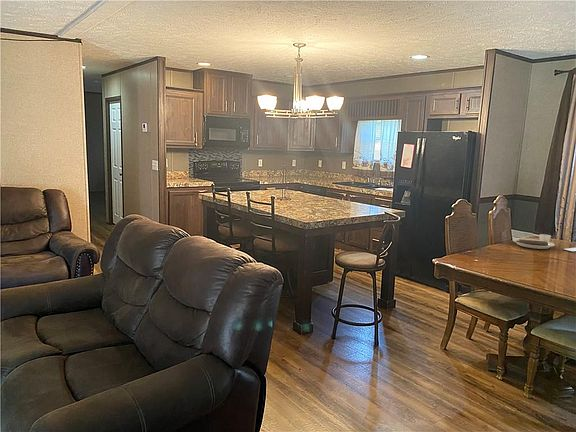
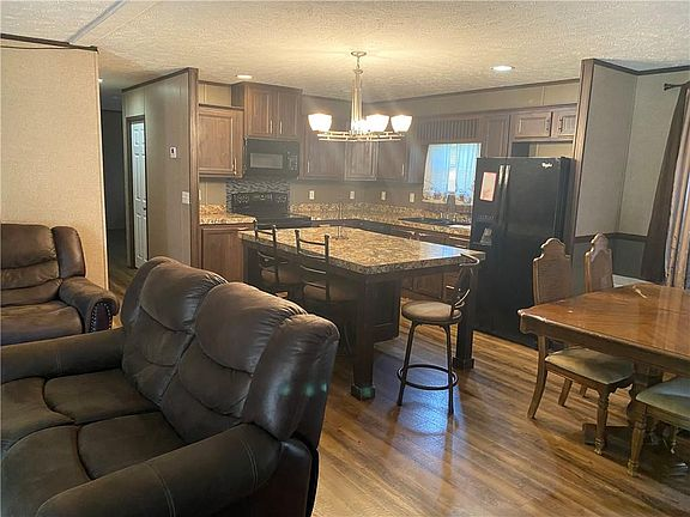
- placemat (548, 242)
